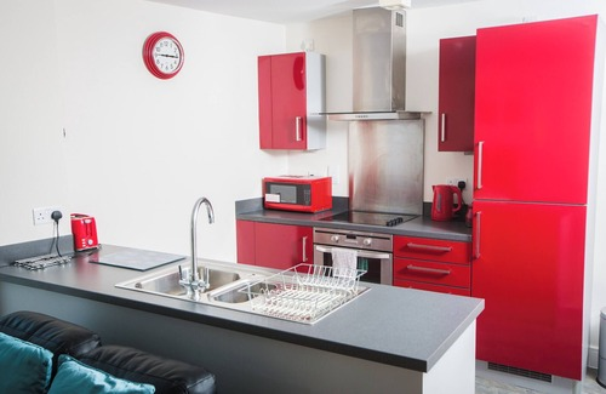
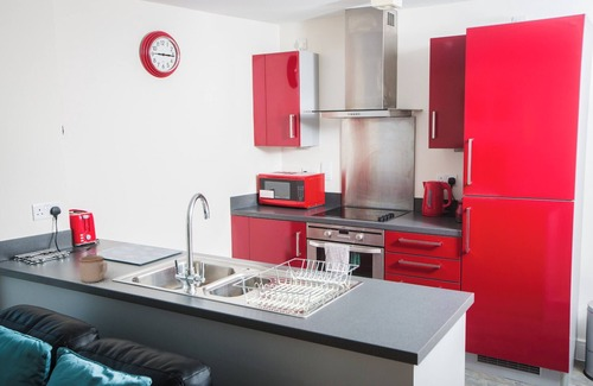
+ mug (94, 268)
